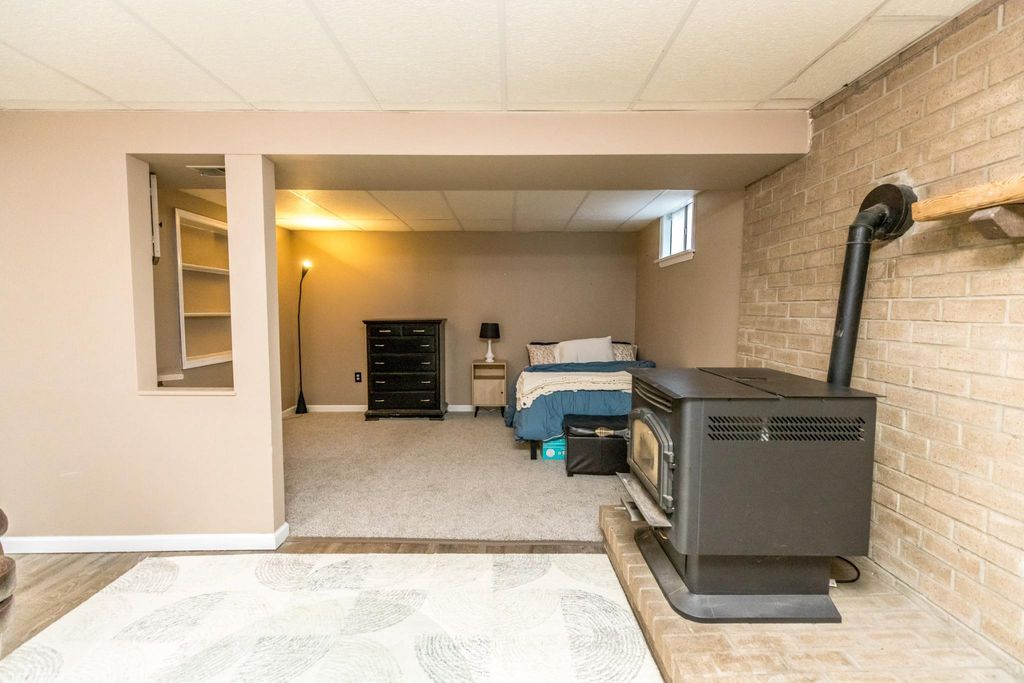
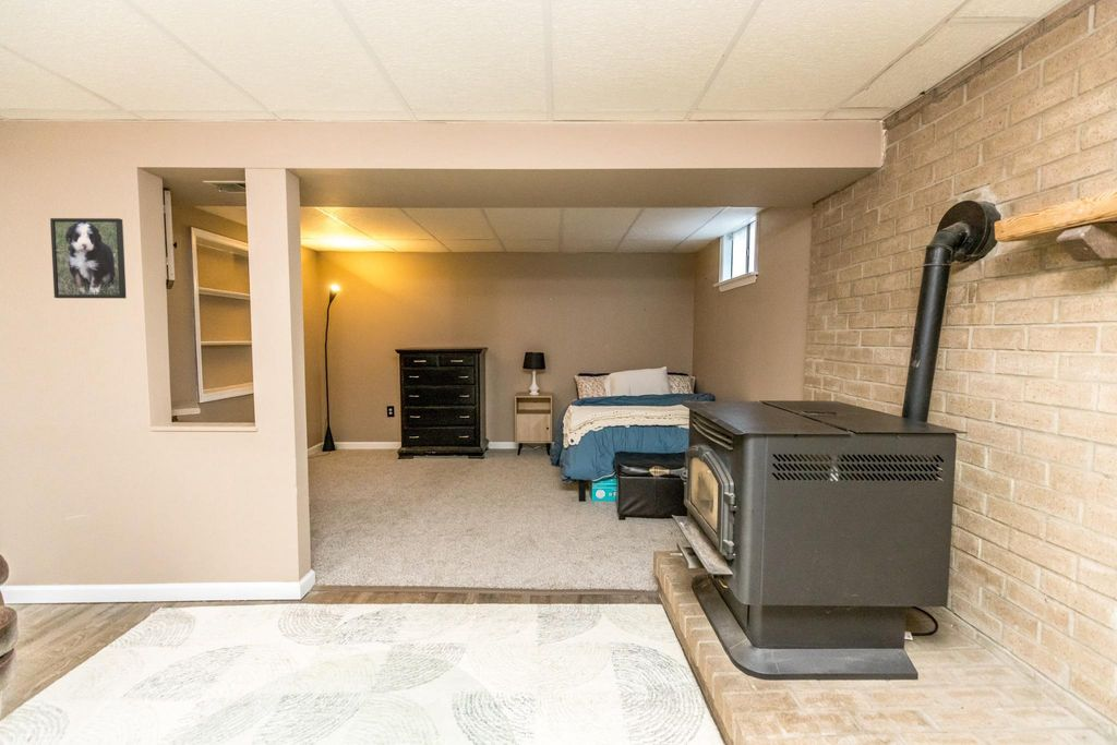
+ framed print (88, 259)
